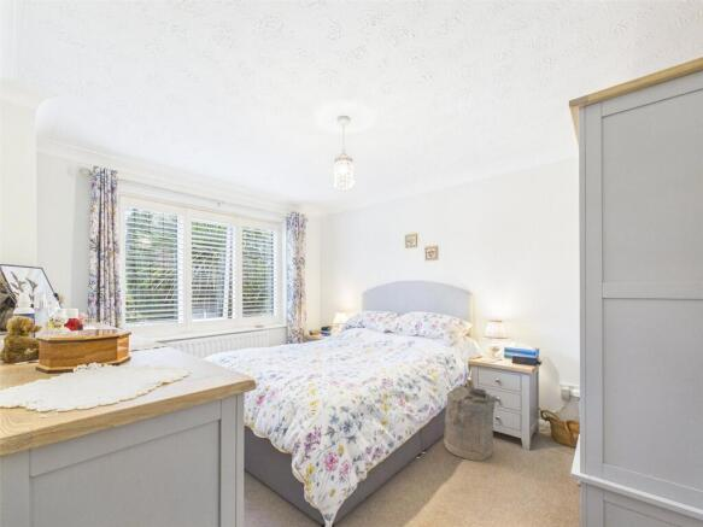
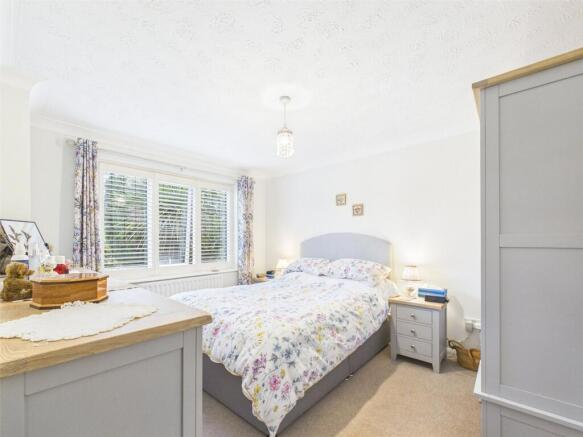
- laundry hamper (467, 418)
